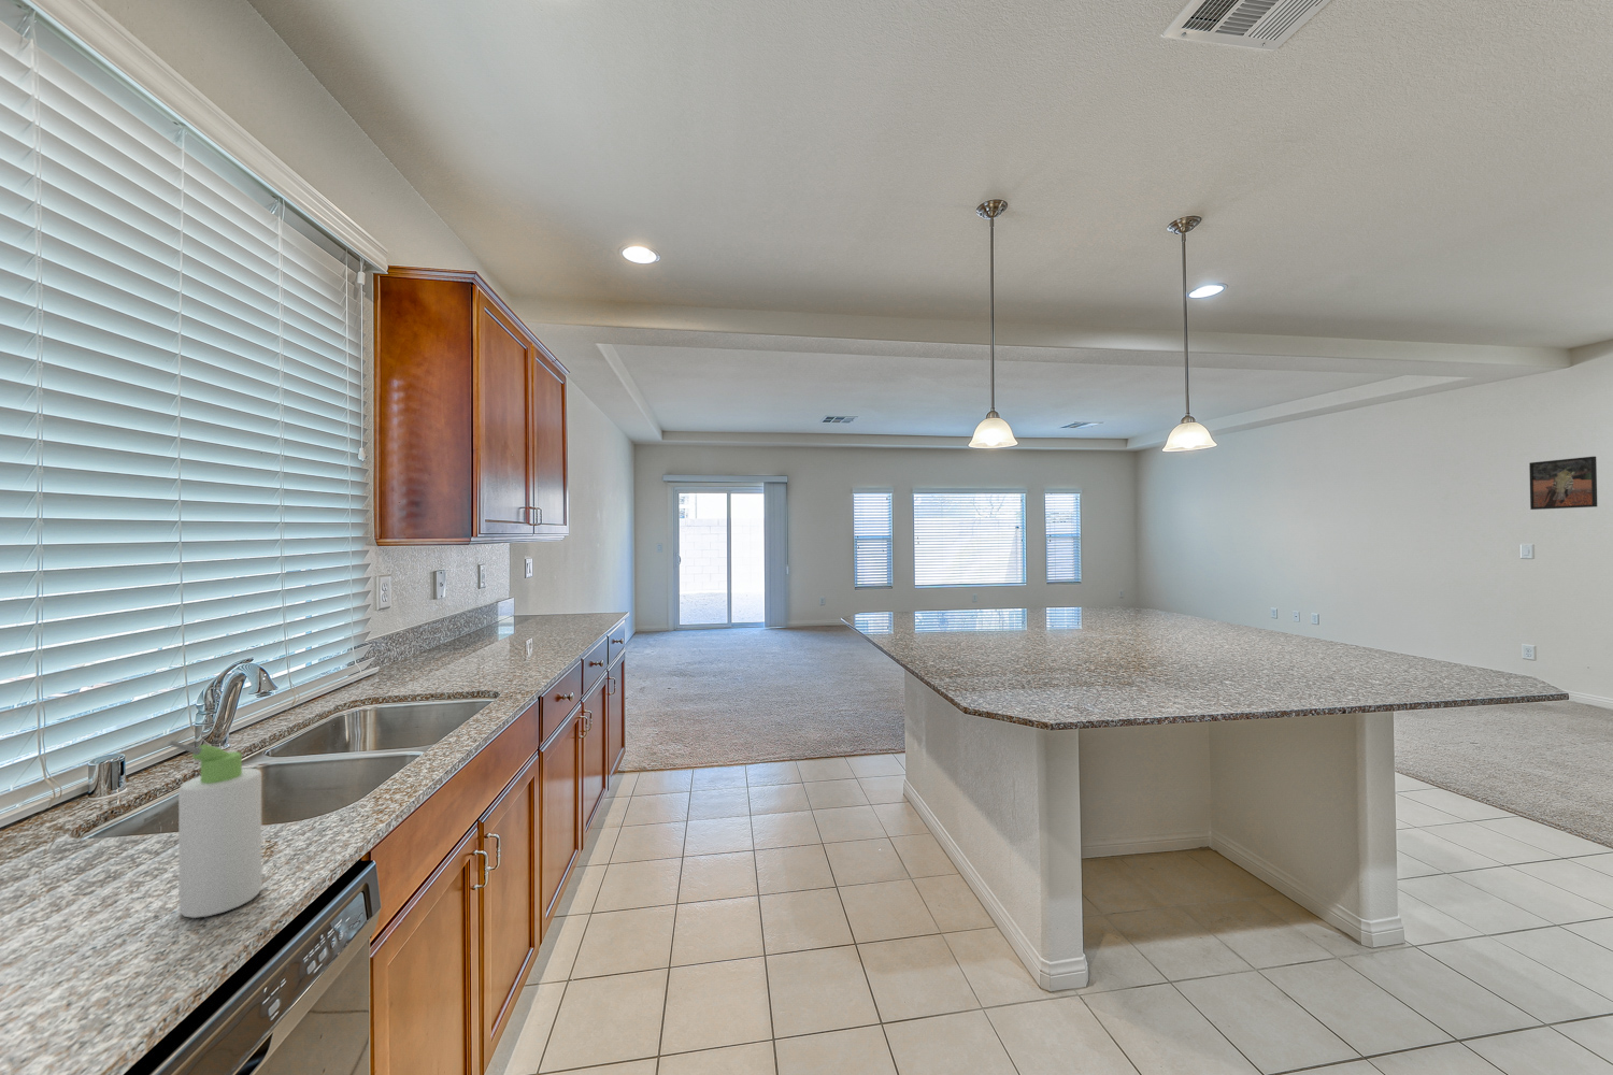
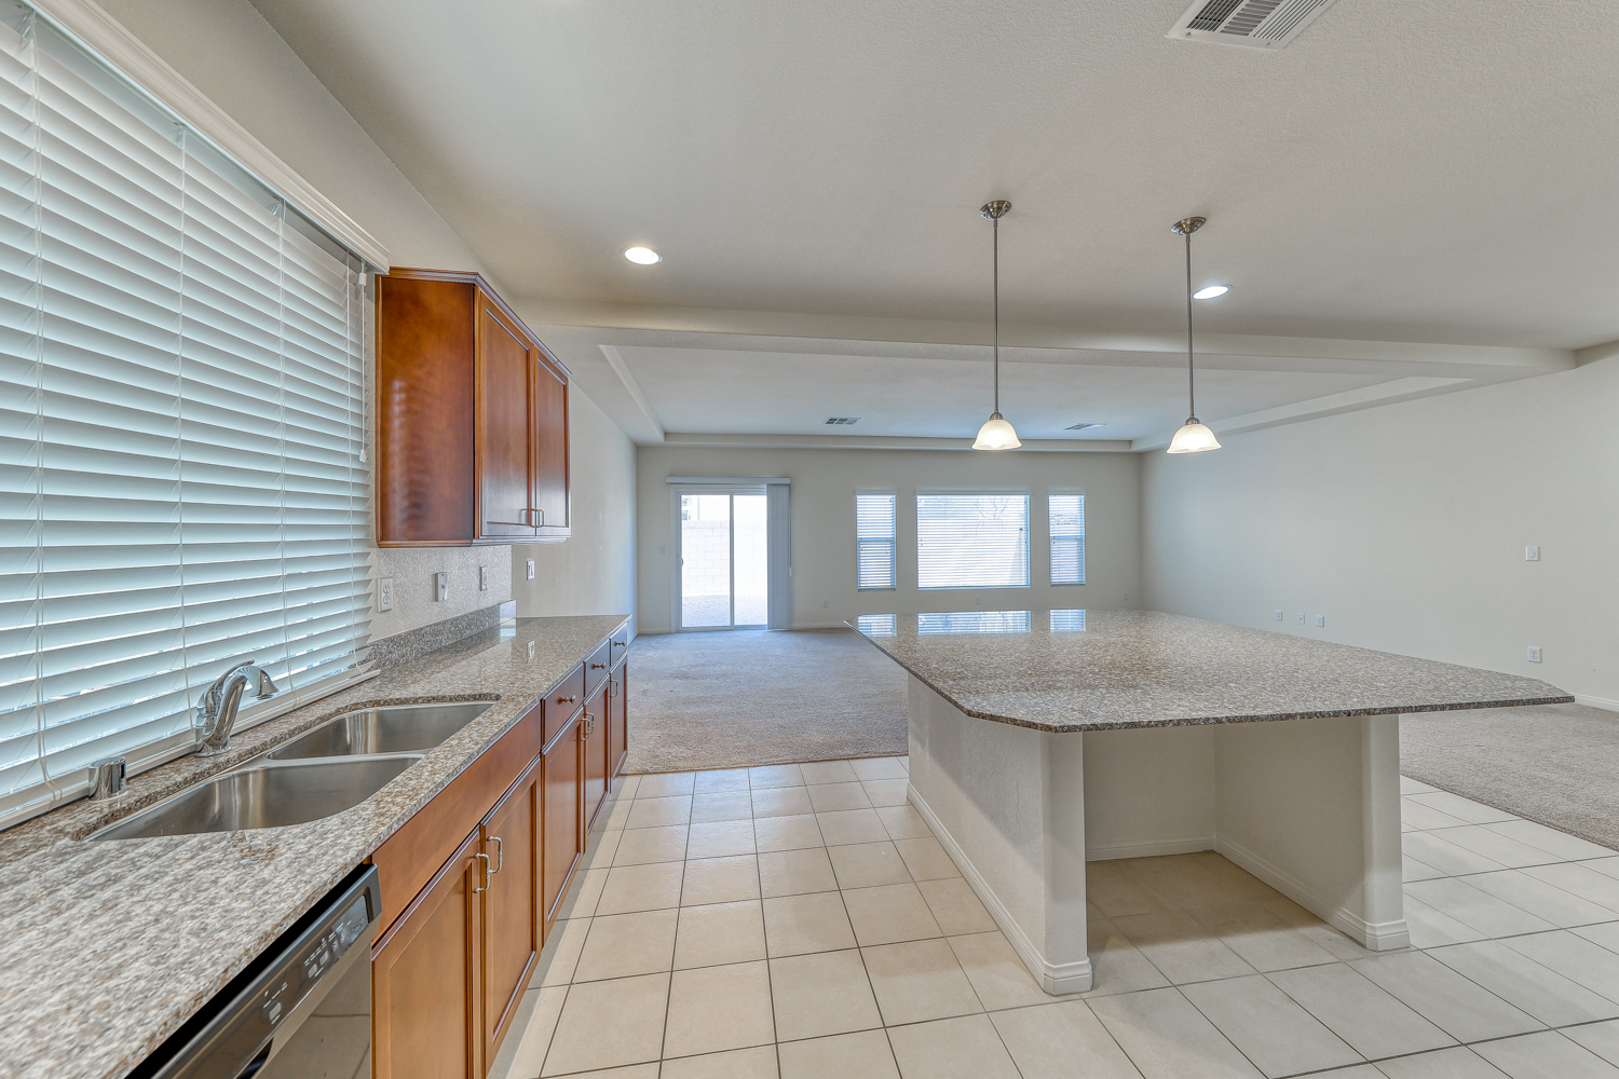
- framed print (1561, 484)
- bottle (215, 817)
